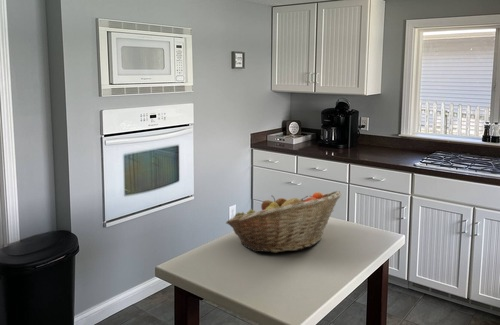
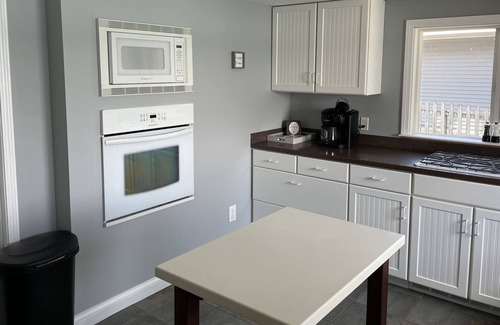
- fruit basket (285, 216)
